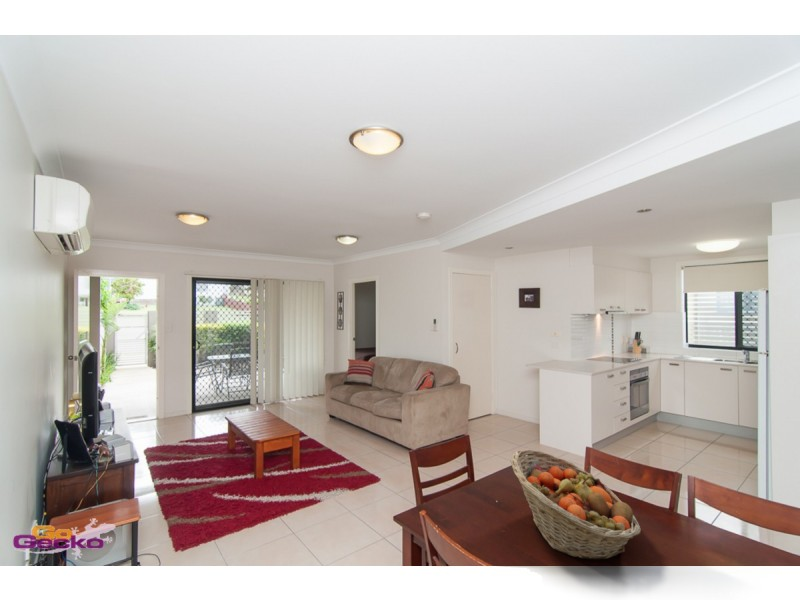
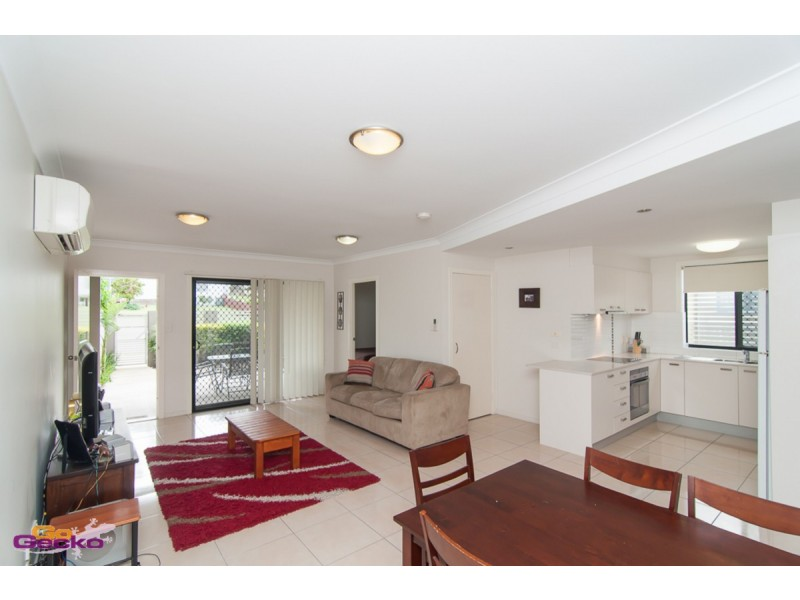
- fruit basket (569, 497)
